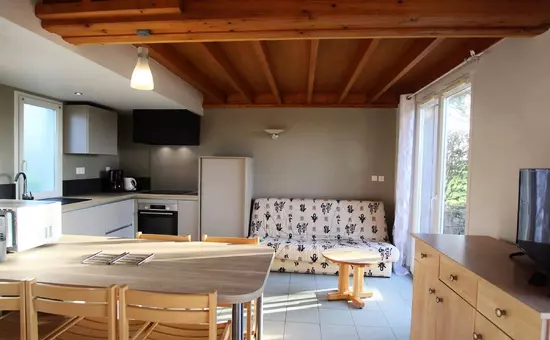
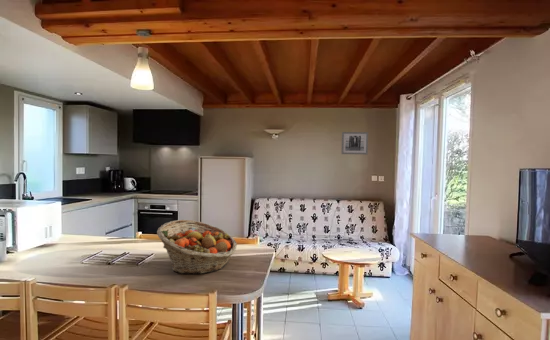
+ fruit basket (198, 243)
+ wall art (354, 143)
